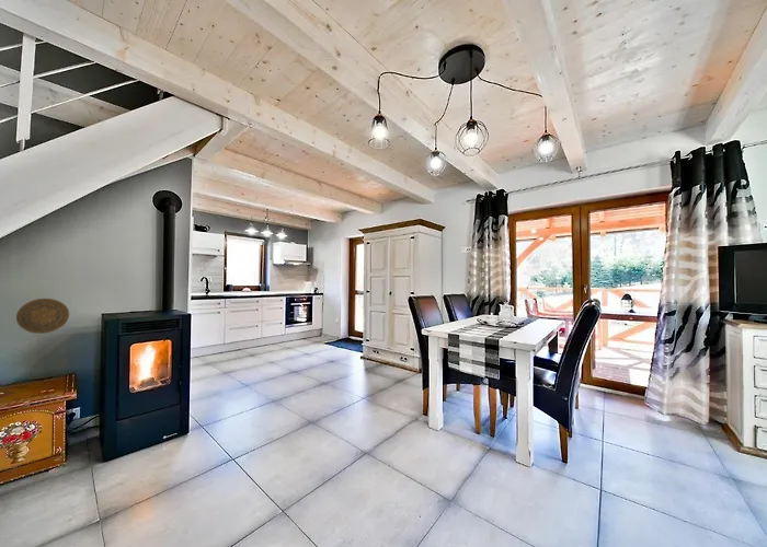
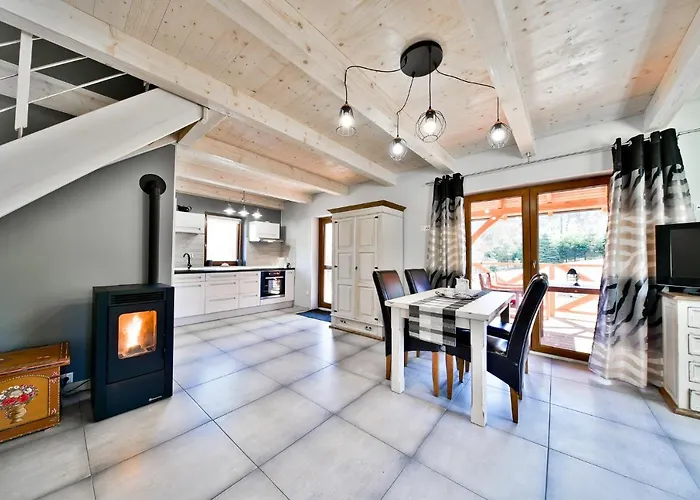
- decorative plate (43, 315)
